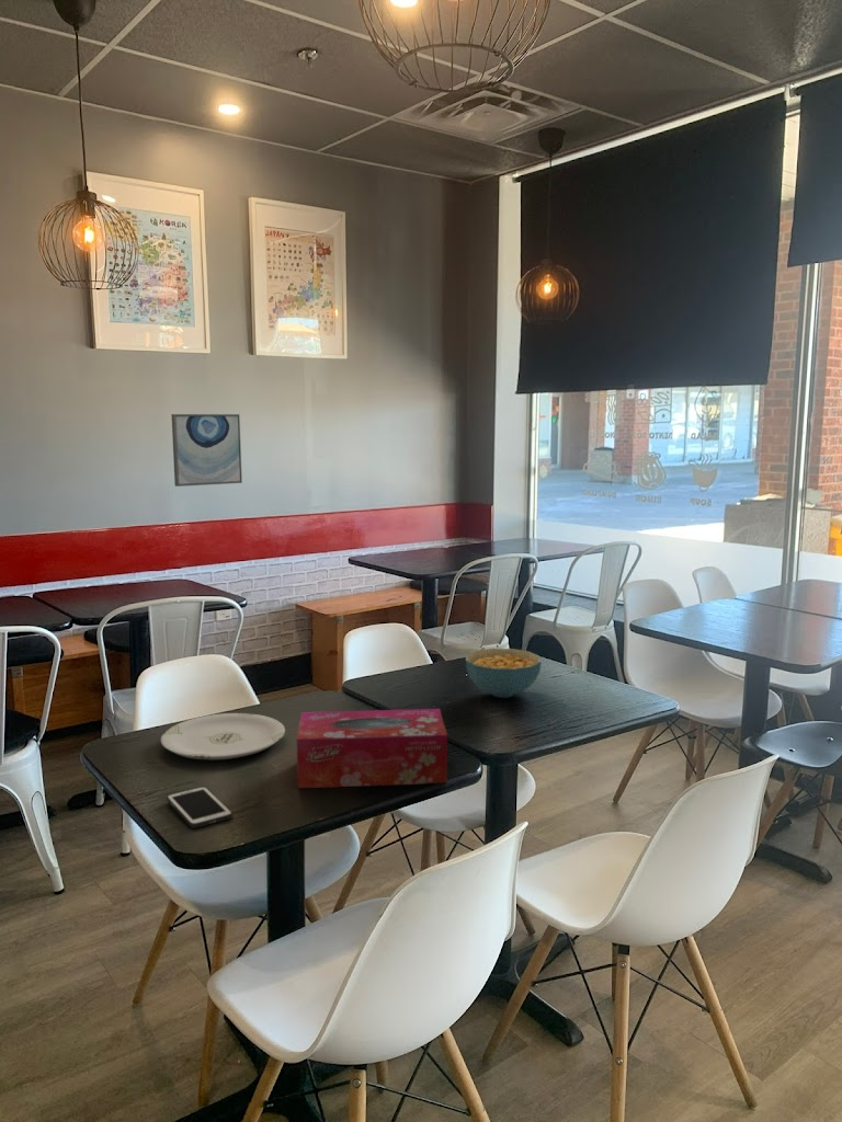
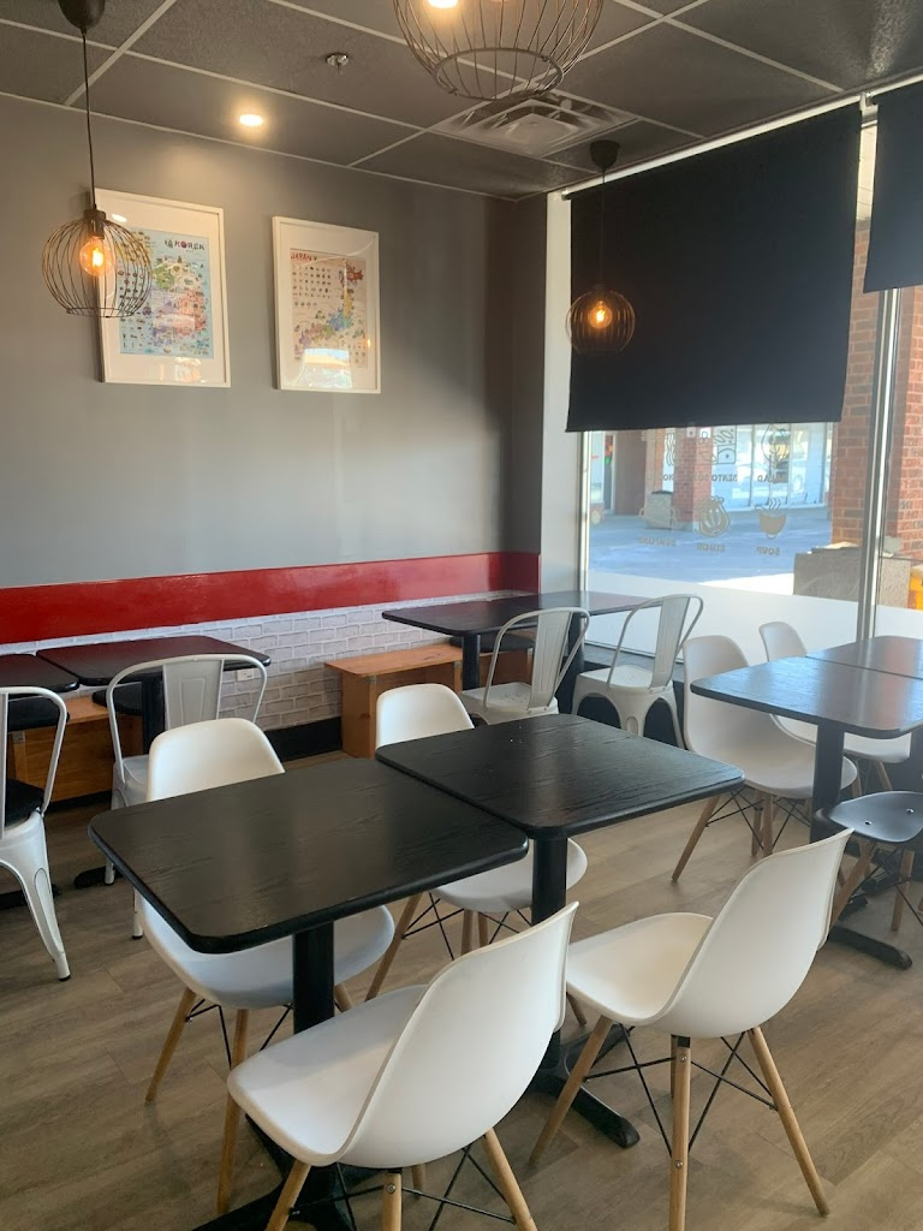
- wall art (207, 449)
- cell phone (198, 806)
- cereal bowl (502, 676)
- tissue box (372, 746)
- plate (224, 737)
